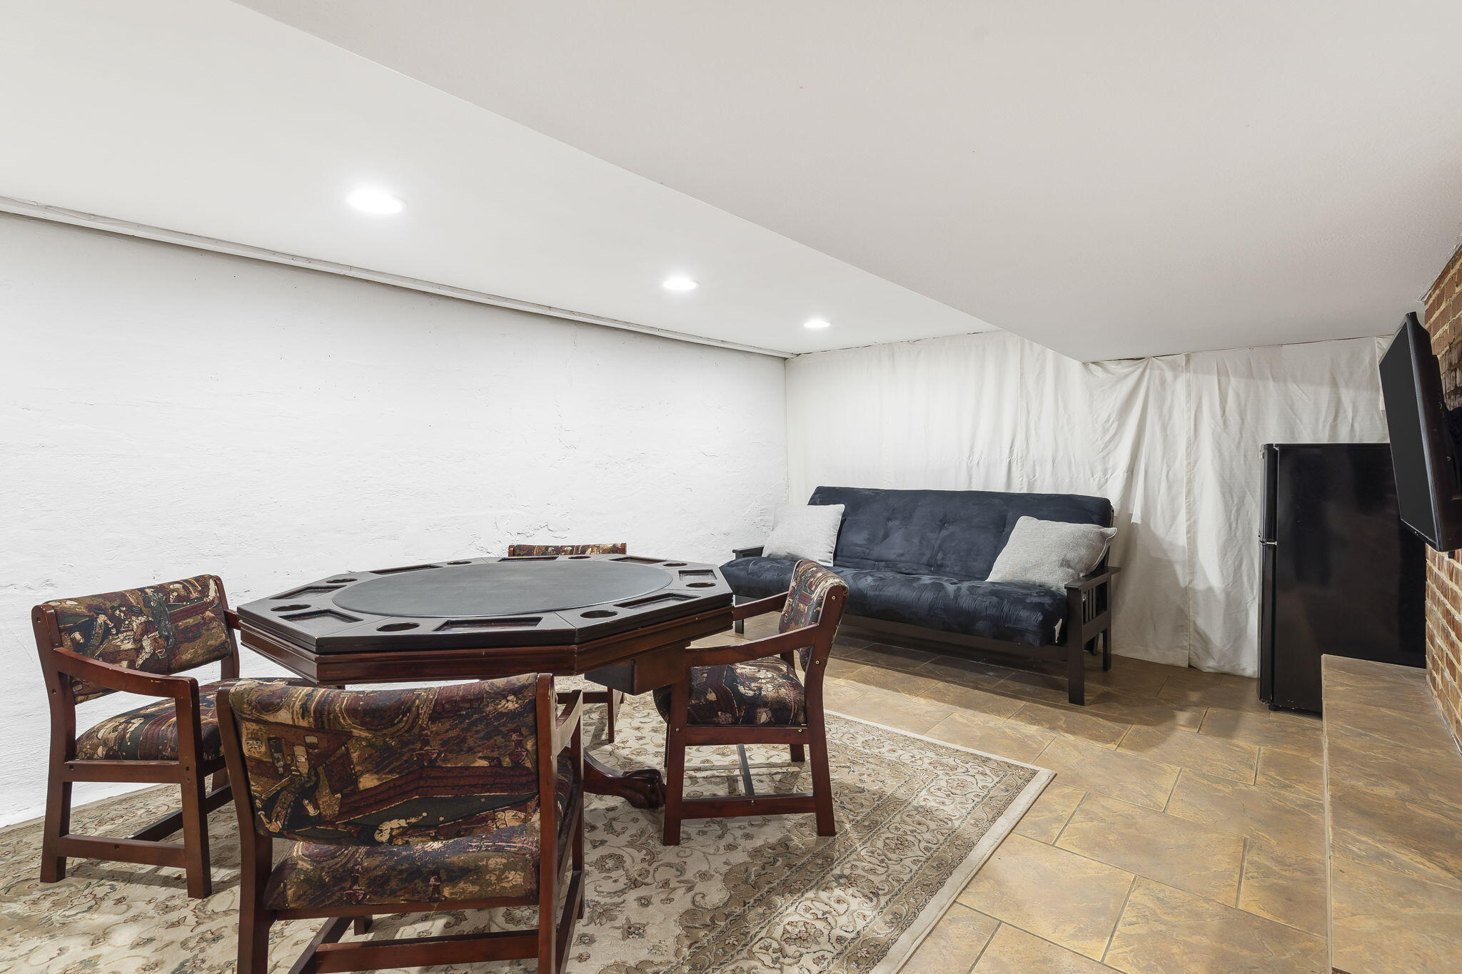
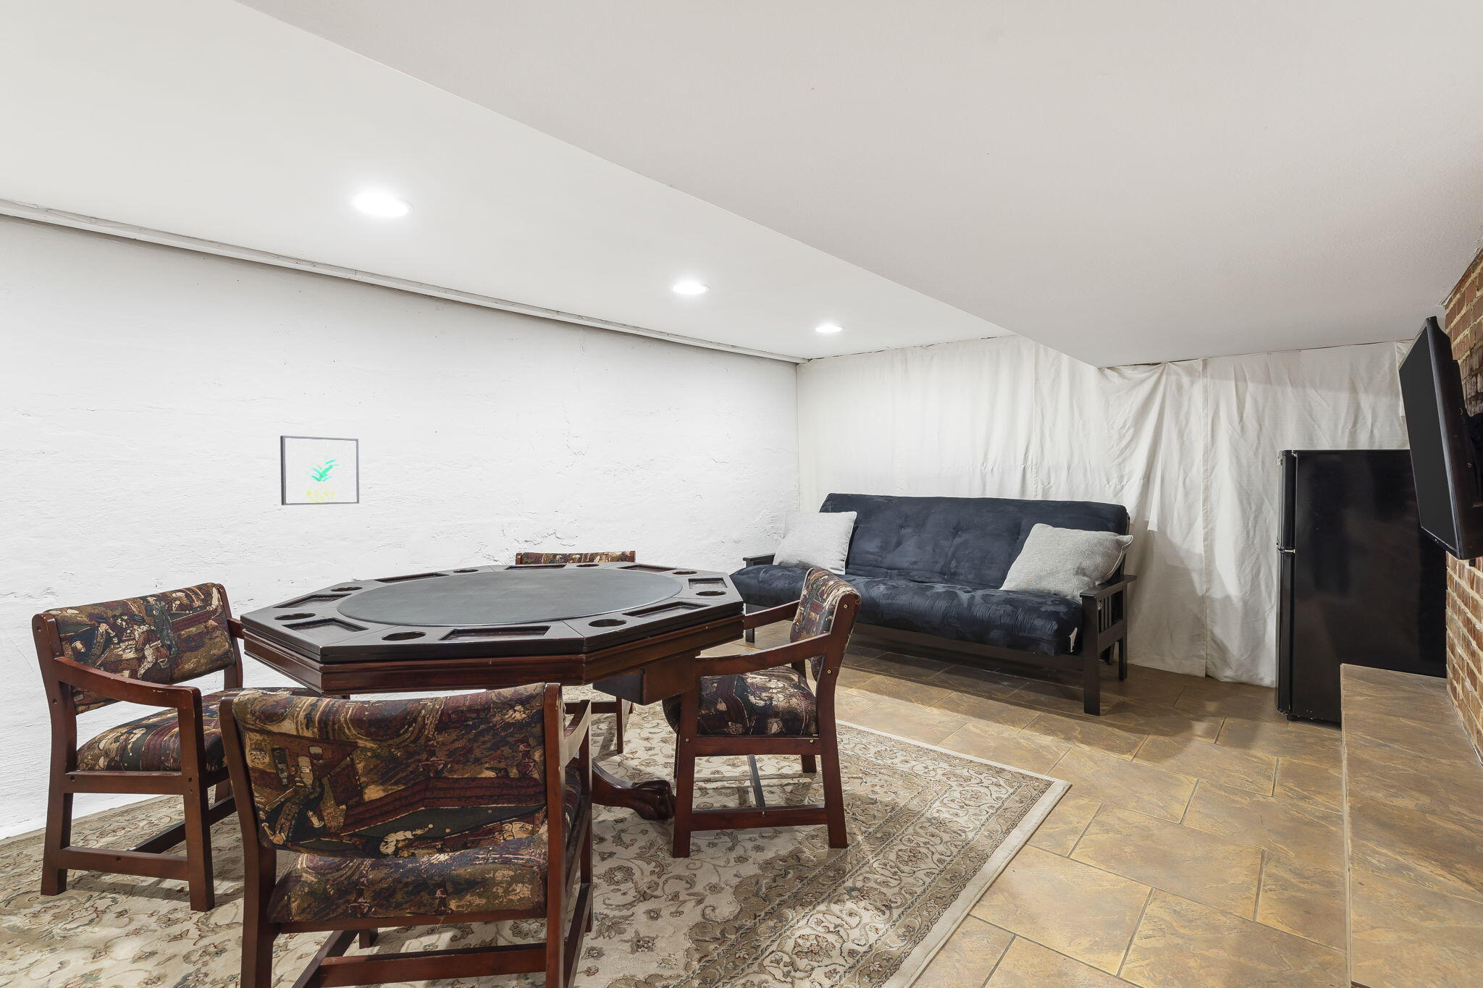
+ wall art (321, 471)
